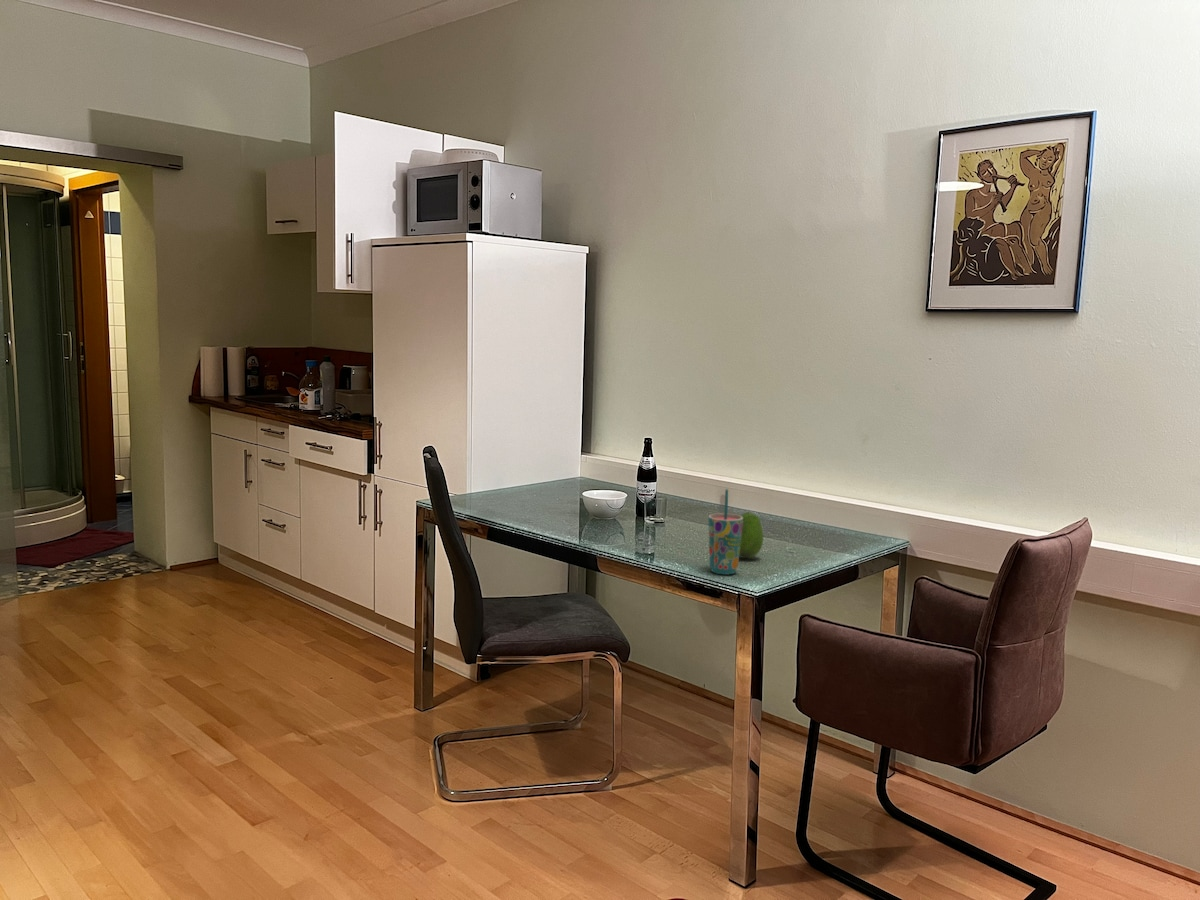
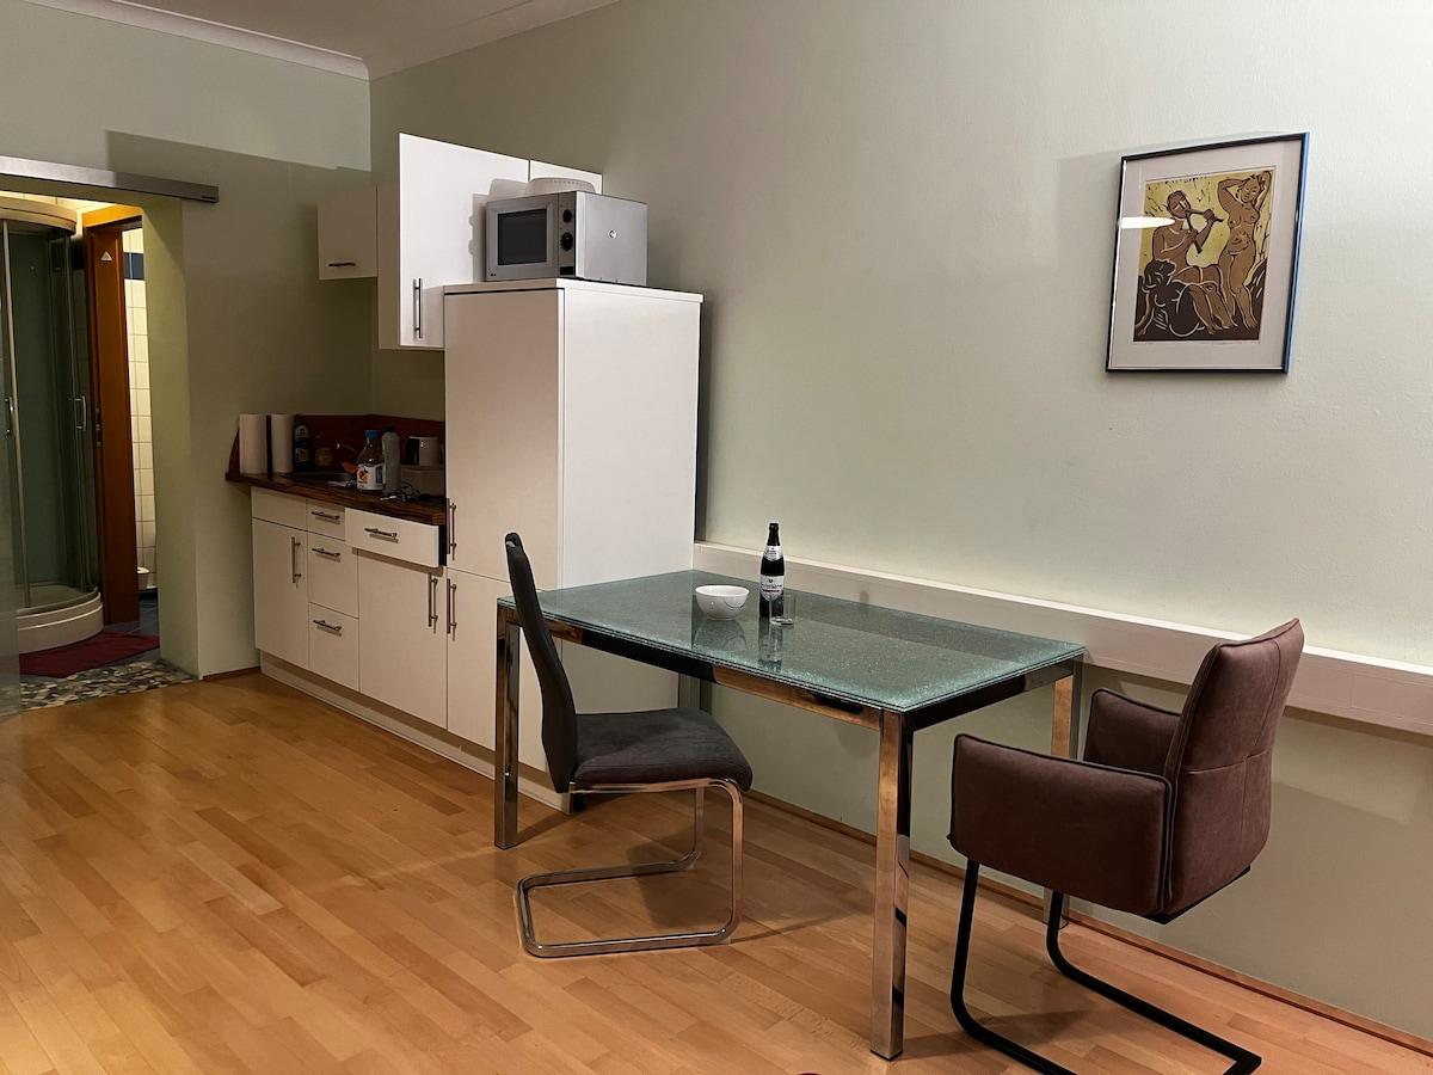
- fruit (747, 534)
- cup (725, 530)
